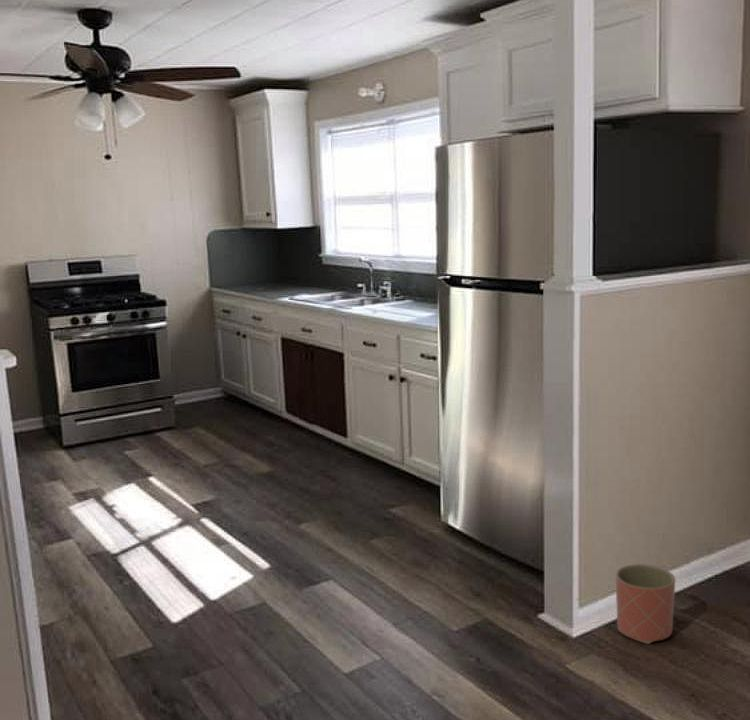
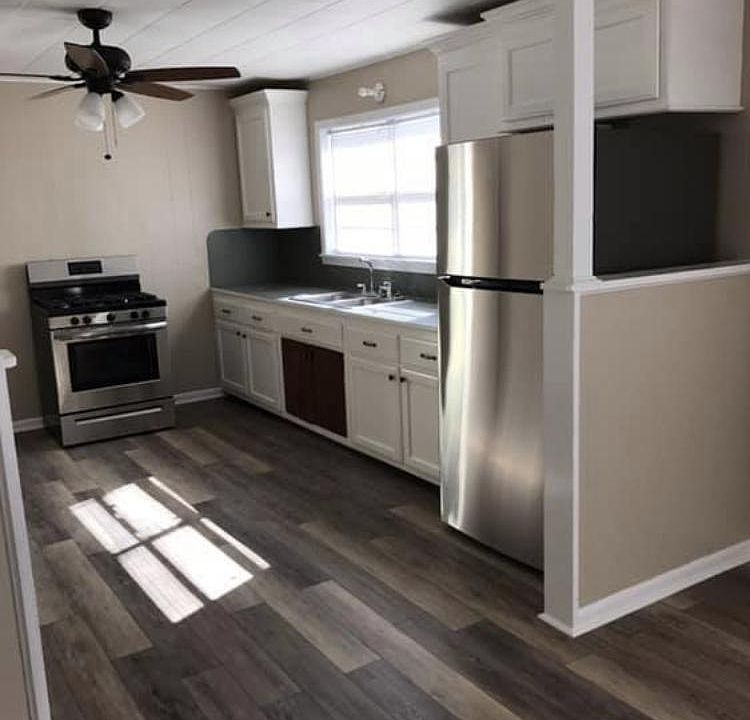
- planter (644, 603)
